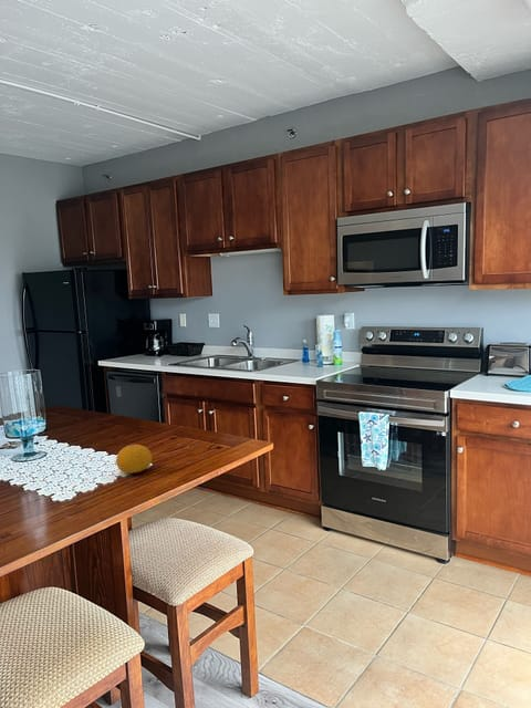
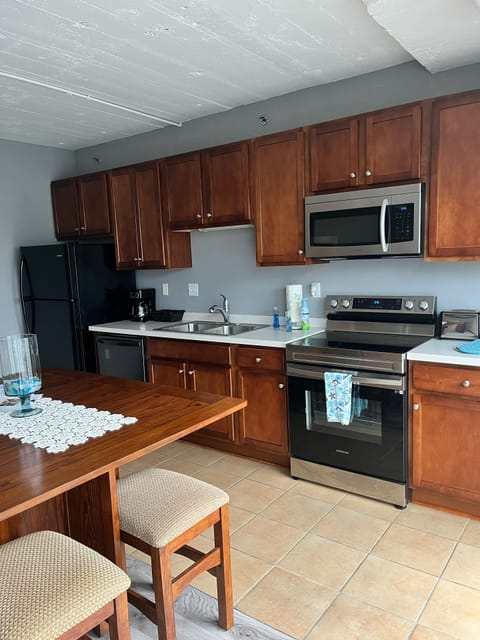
- fruit (134, 458)
